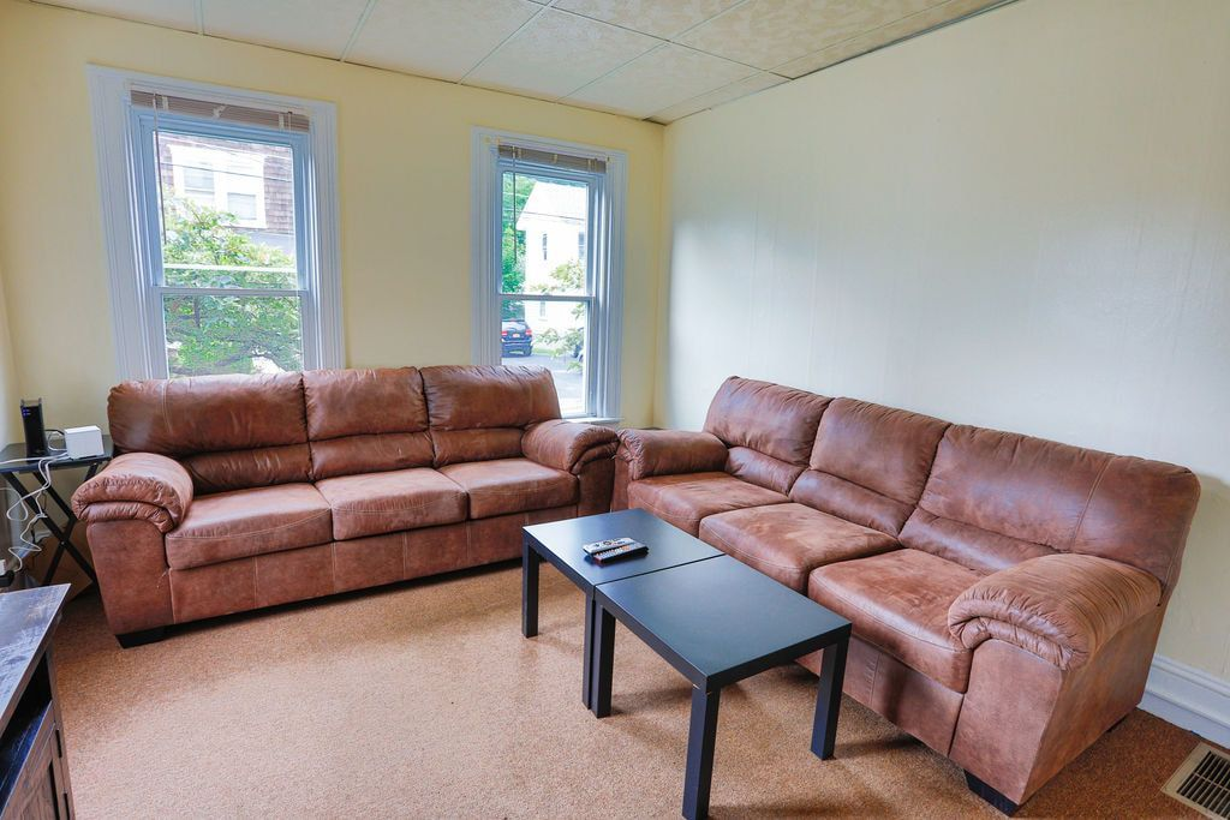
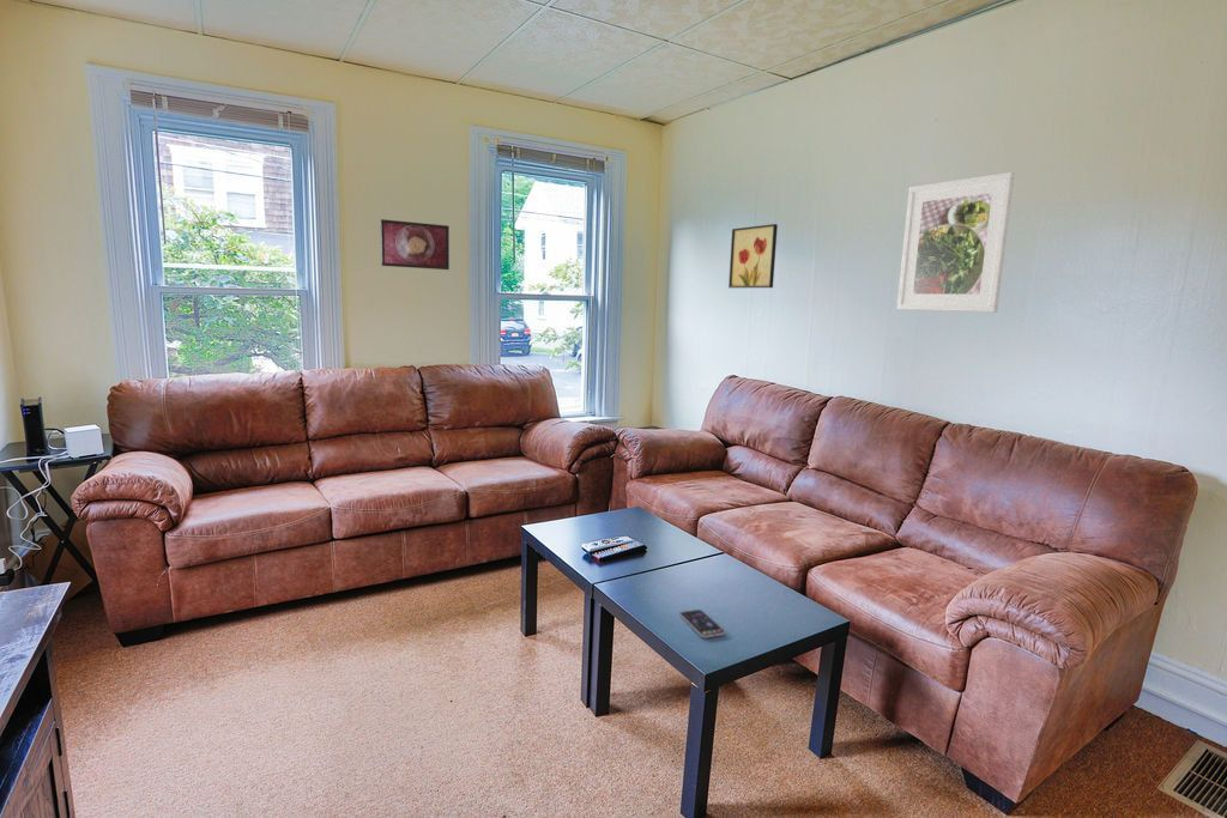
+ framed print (950, 246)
+ wall art (752, 257)
+ smartphone (701, 623)
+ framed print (415, 244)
